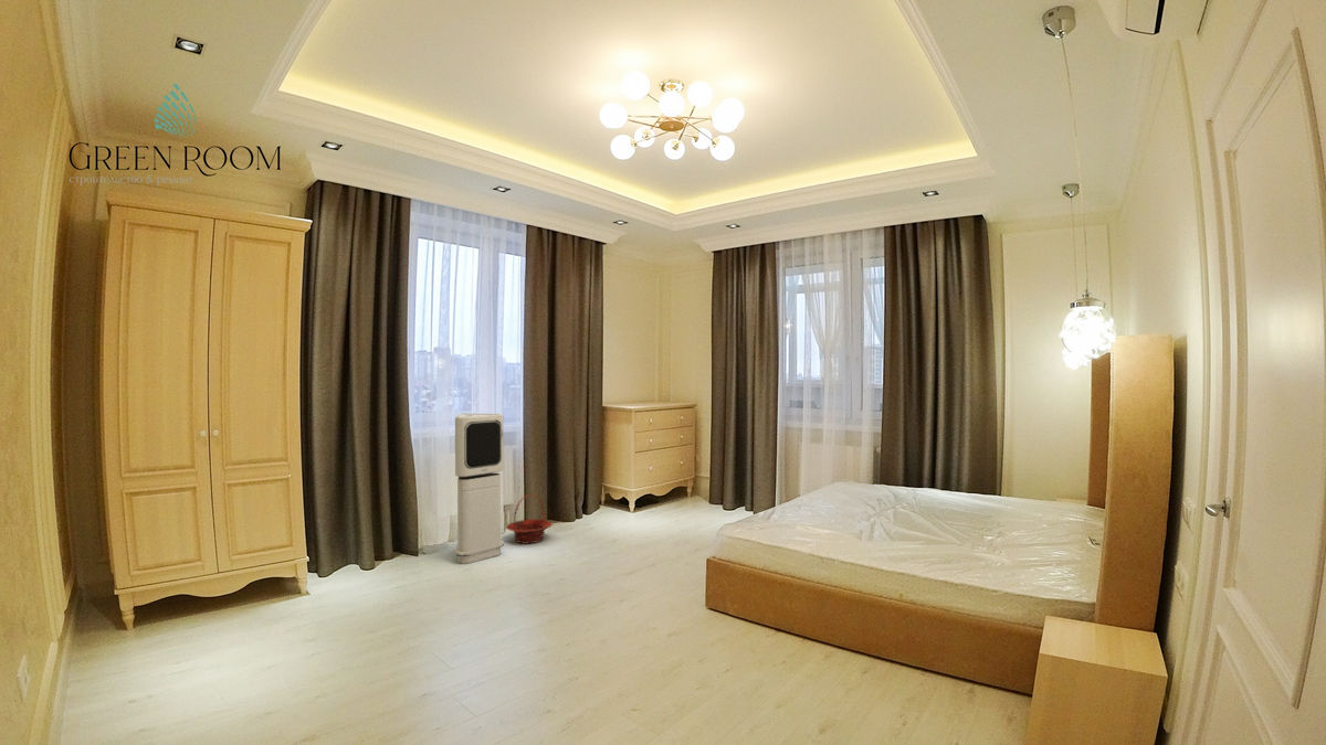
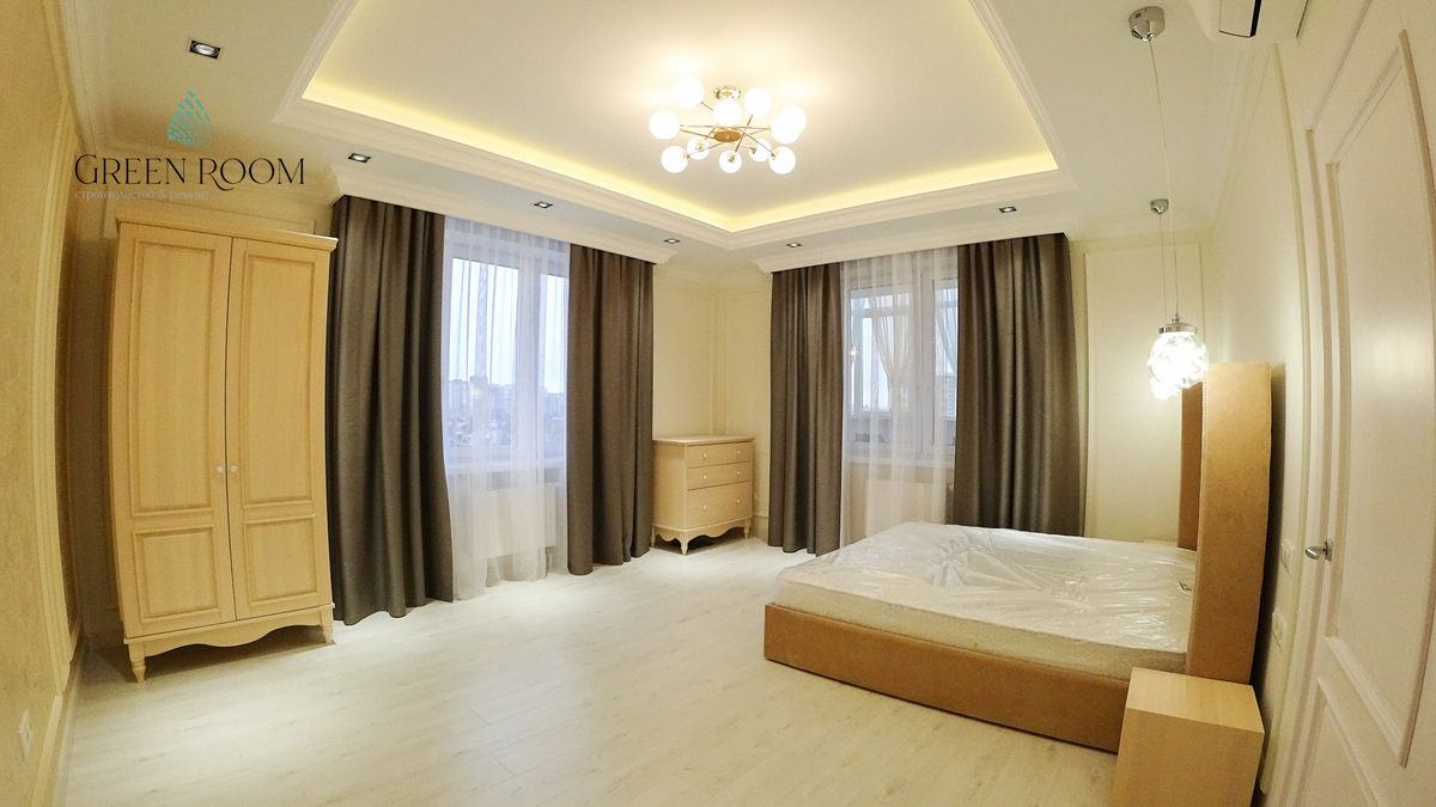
- basket (528, 520)
- air purifier (472, 483)
